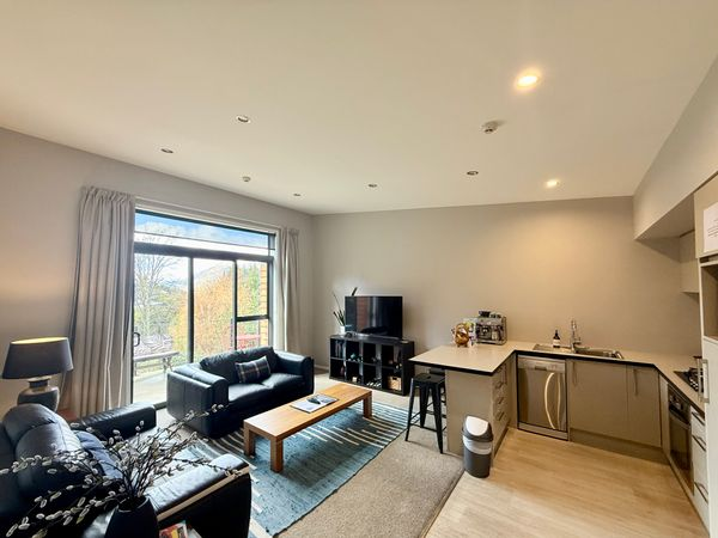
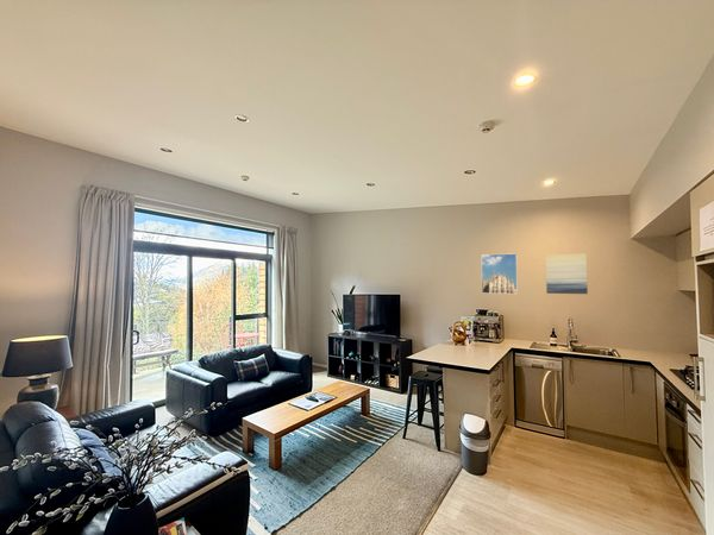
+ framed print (499, 273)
+ wall art (565, 273)
